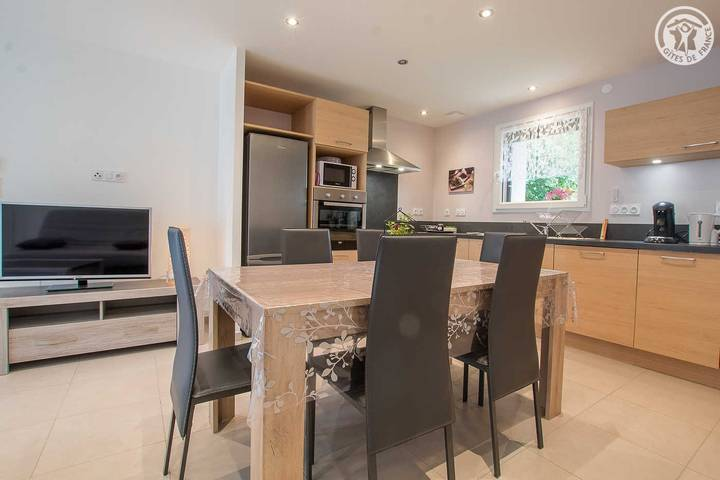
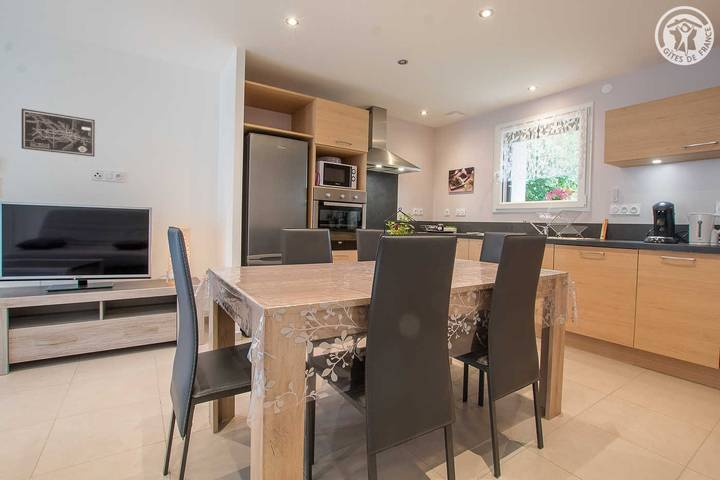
+ wall art (59, 133)
